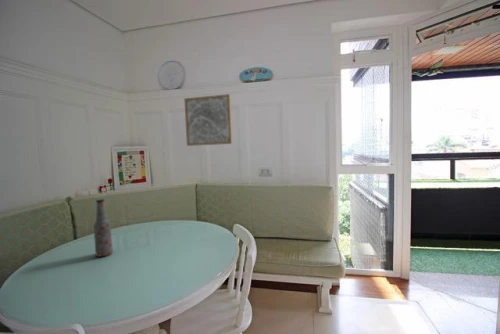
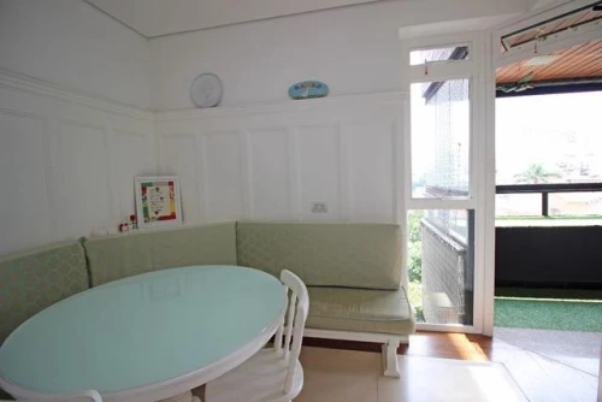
- bottle (102, 227)
- wall art (208, 120)
